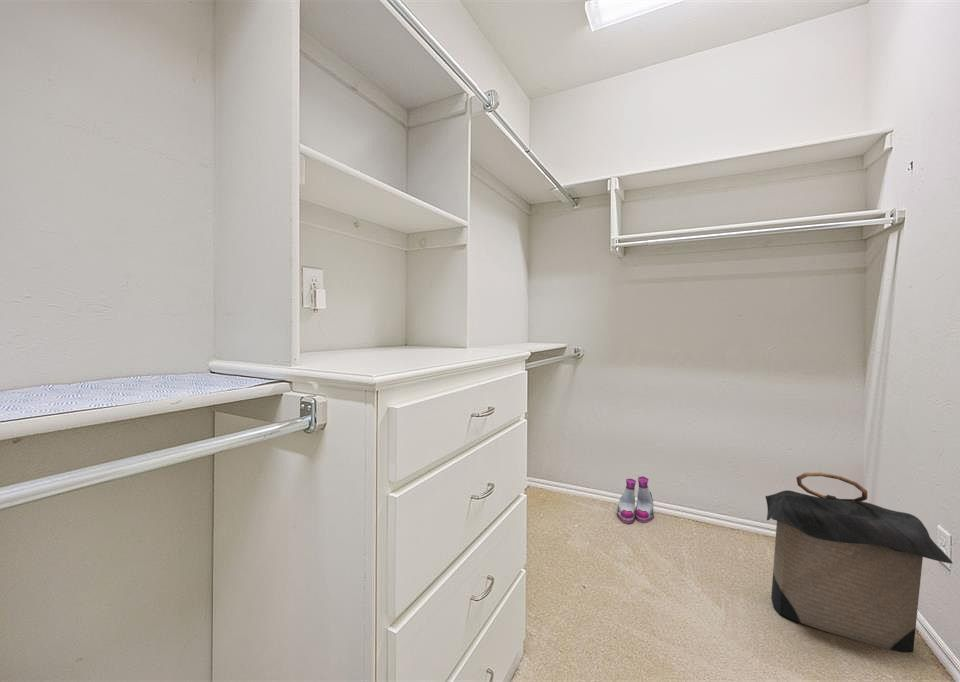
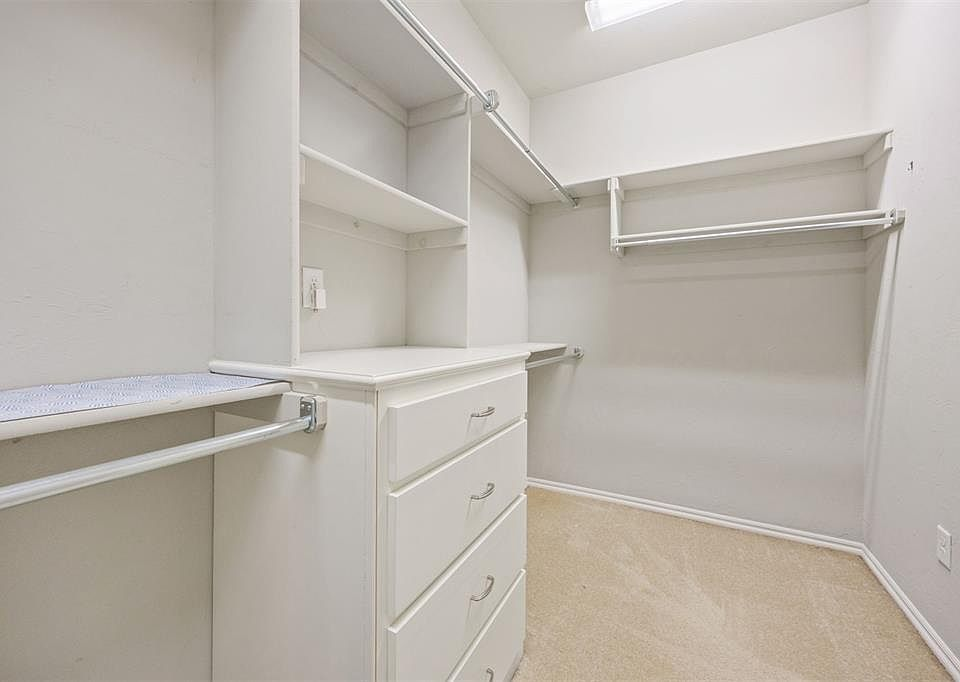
- laundry hamper (845, 546)
- boots (634, 496)
